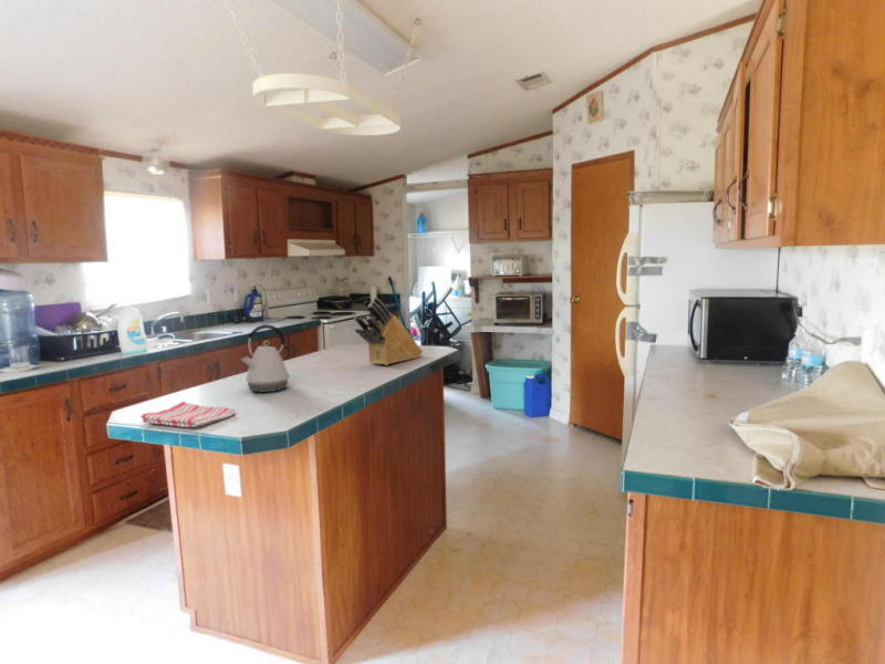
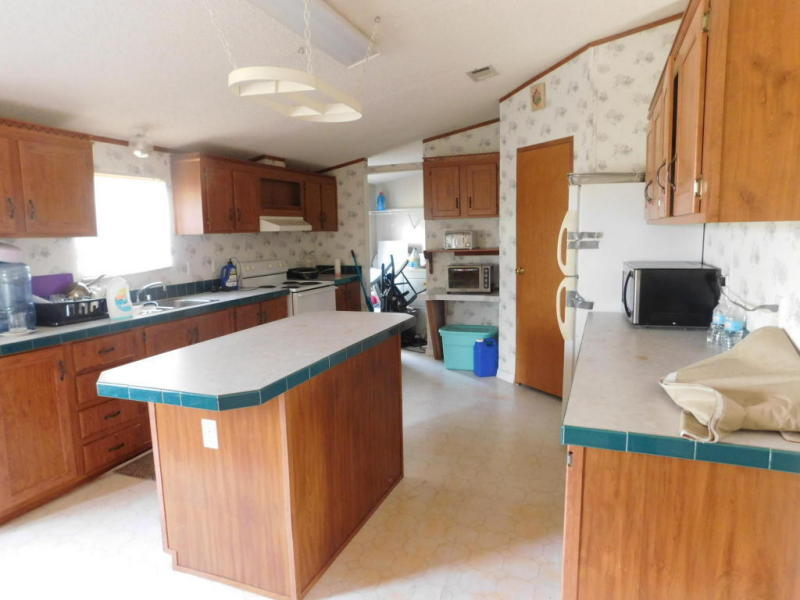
- kettle (264, 356)
- dish towel (189, 414)
- knife block (388, 329)
